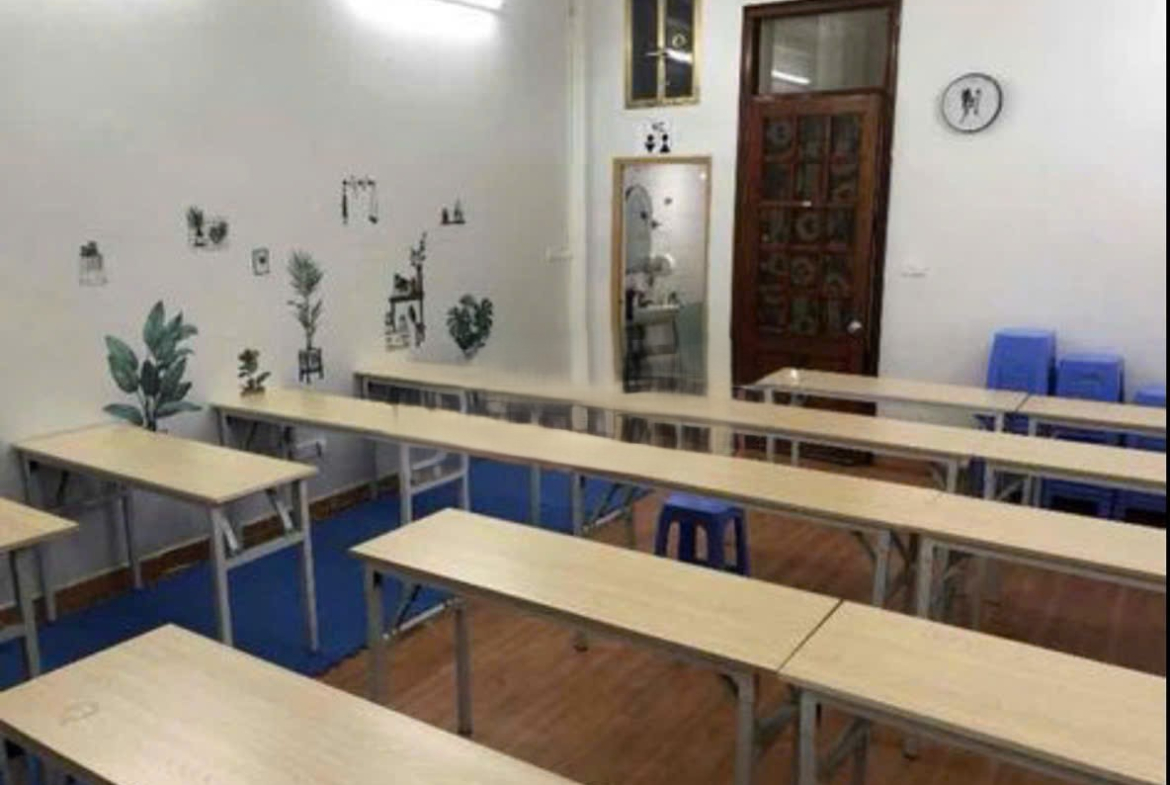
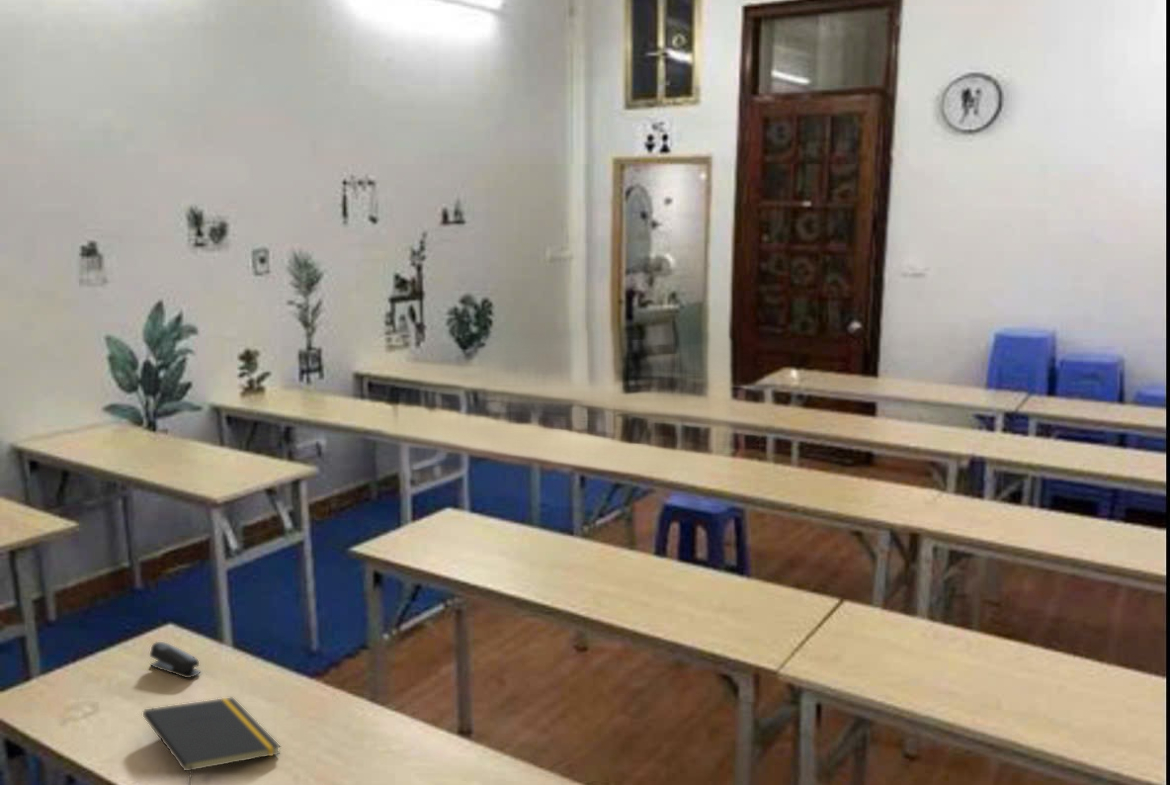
+ notepad (210, 731)
+ stapler (174, 658)
